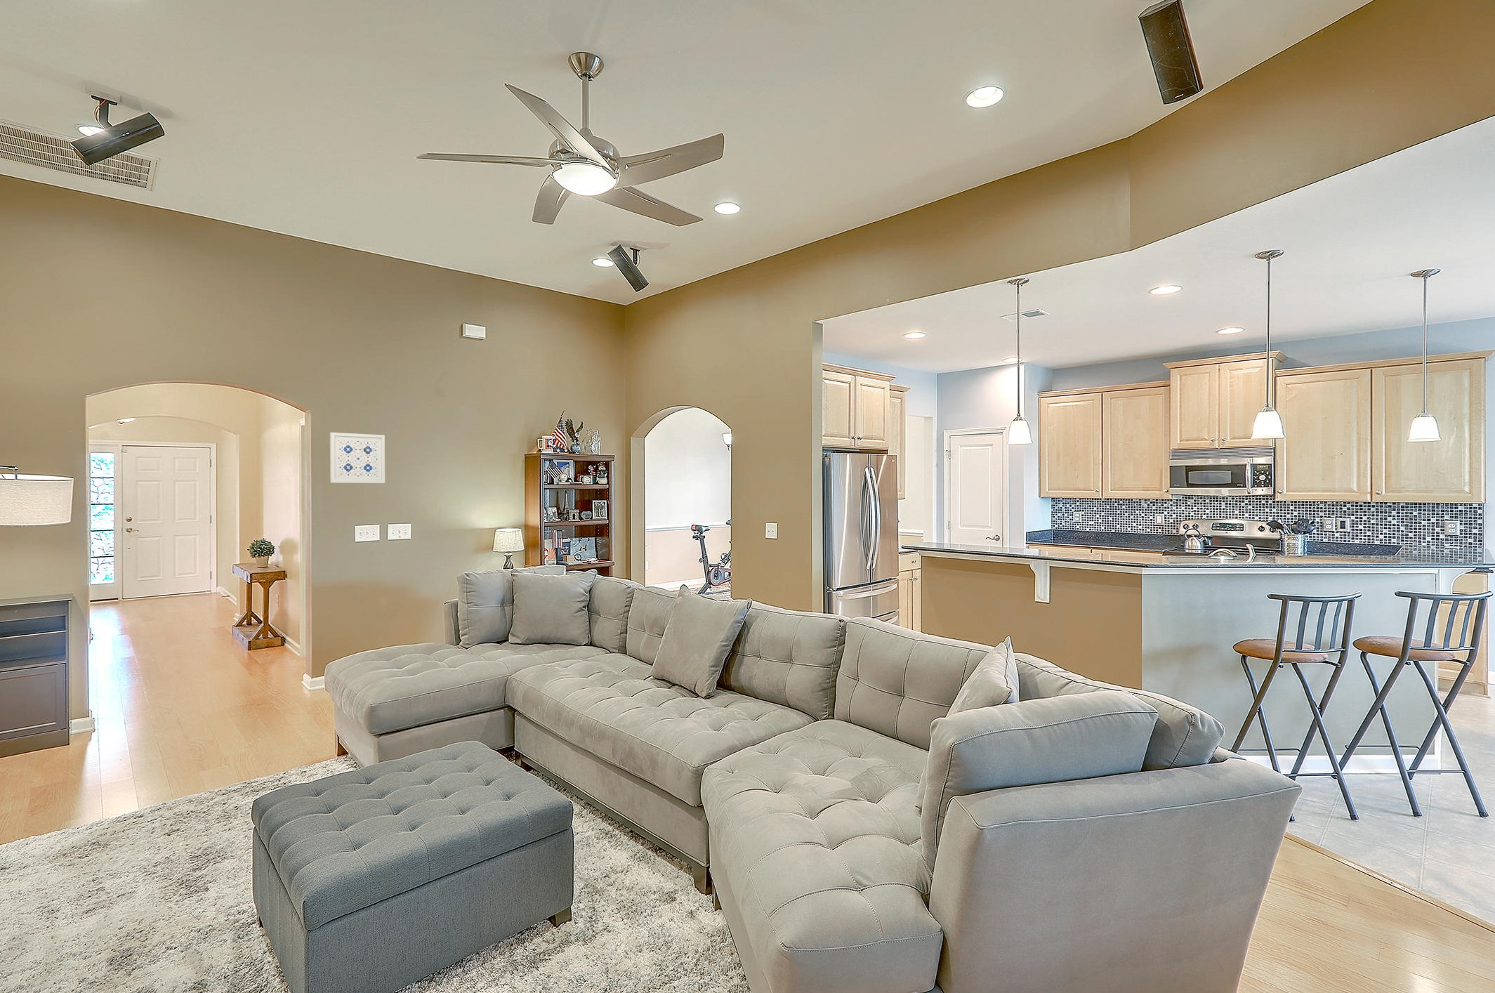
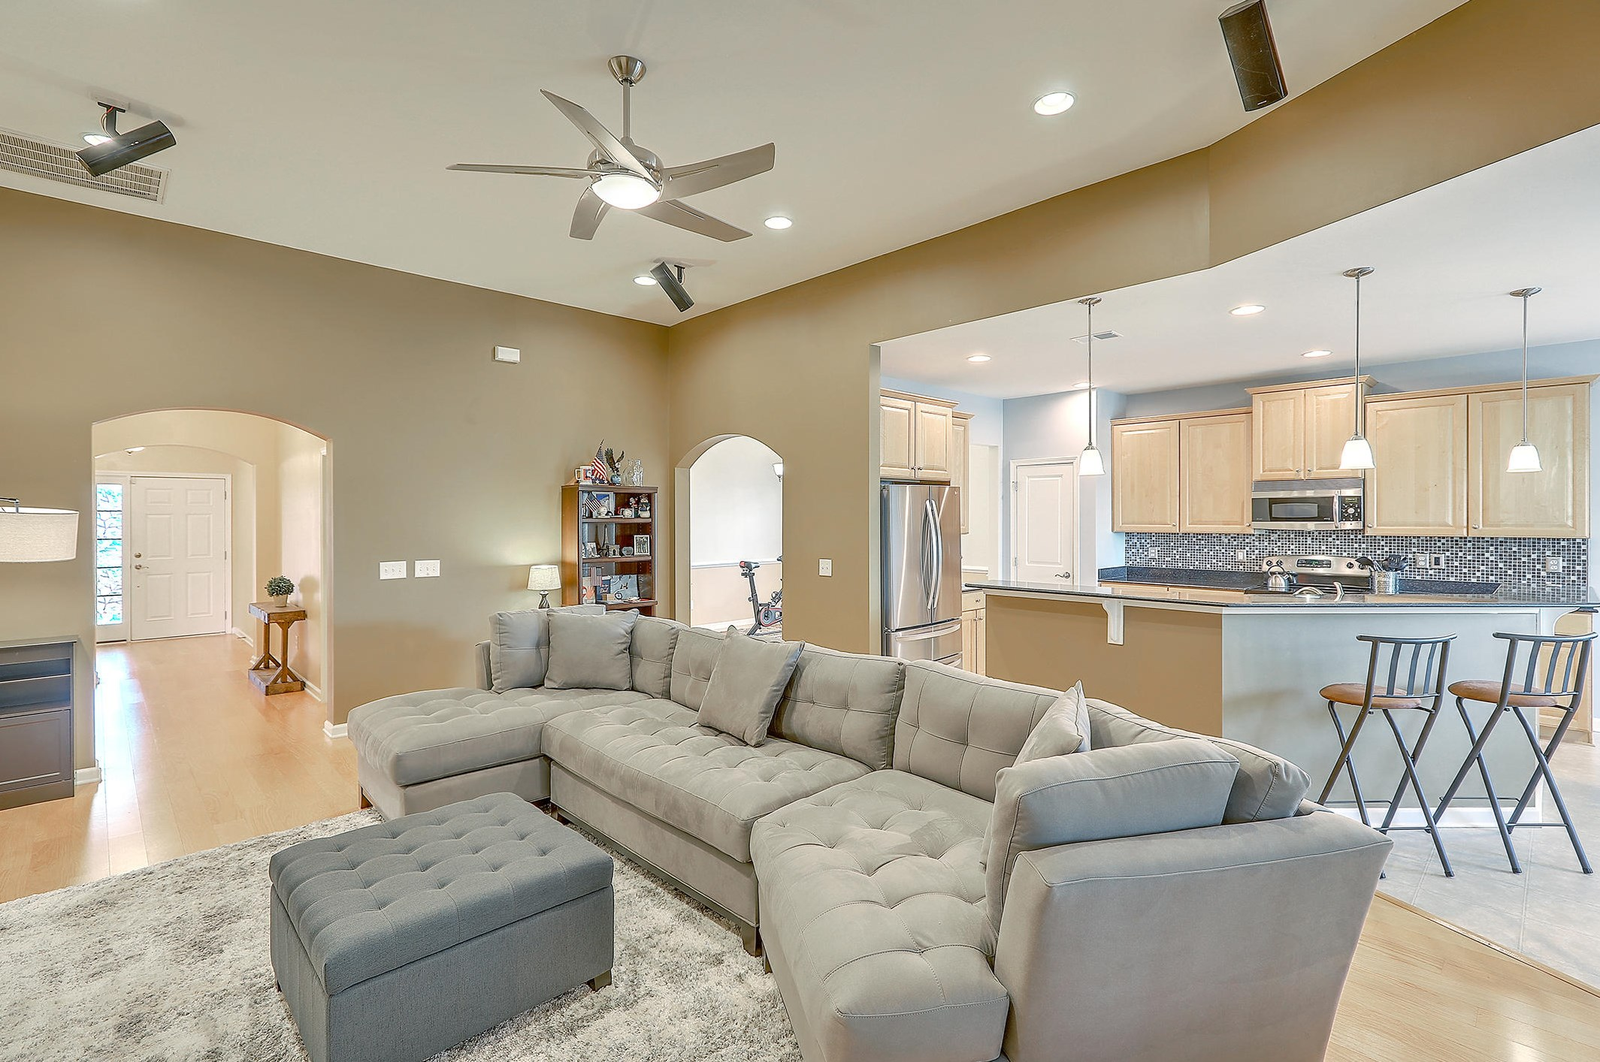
- wall art (358, 458)
